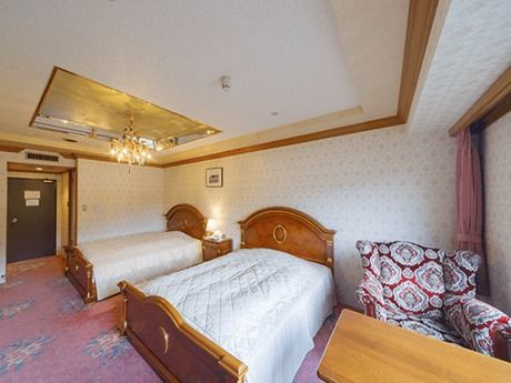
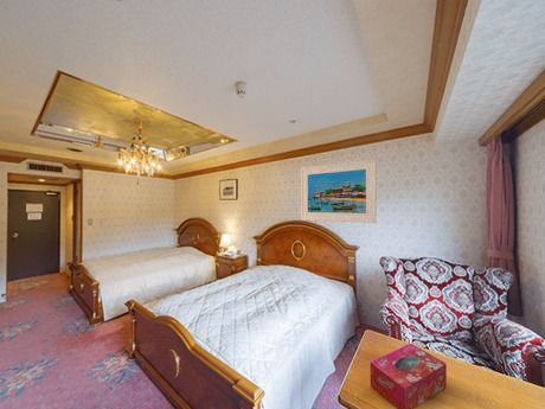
+ tissue box (408, 373)
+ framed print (334, 192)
